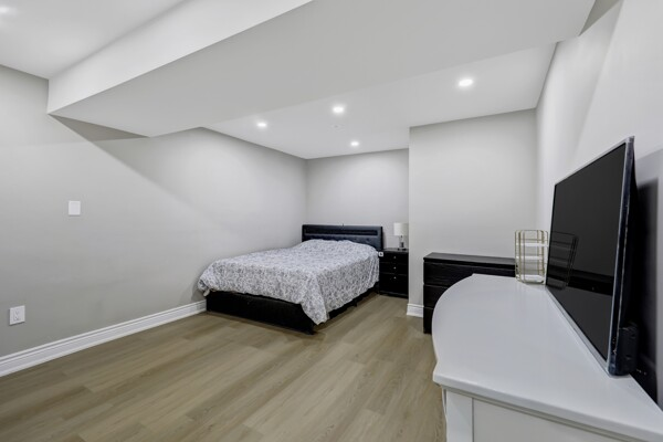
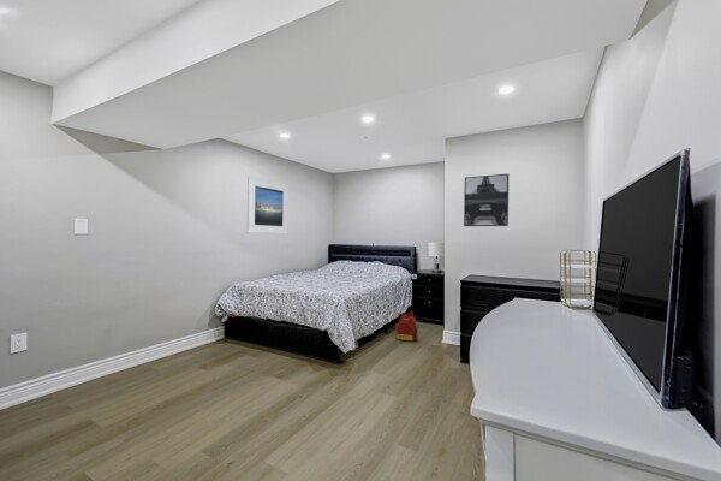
+ wall art (485, 201)
+ backpack (406, 325)
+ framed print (269, 207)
